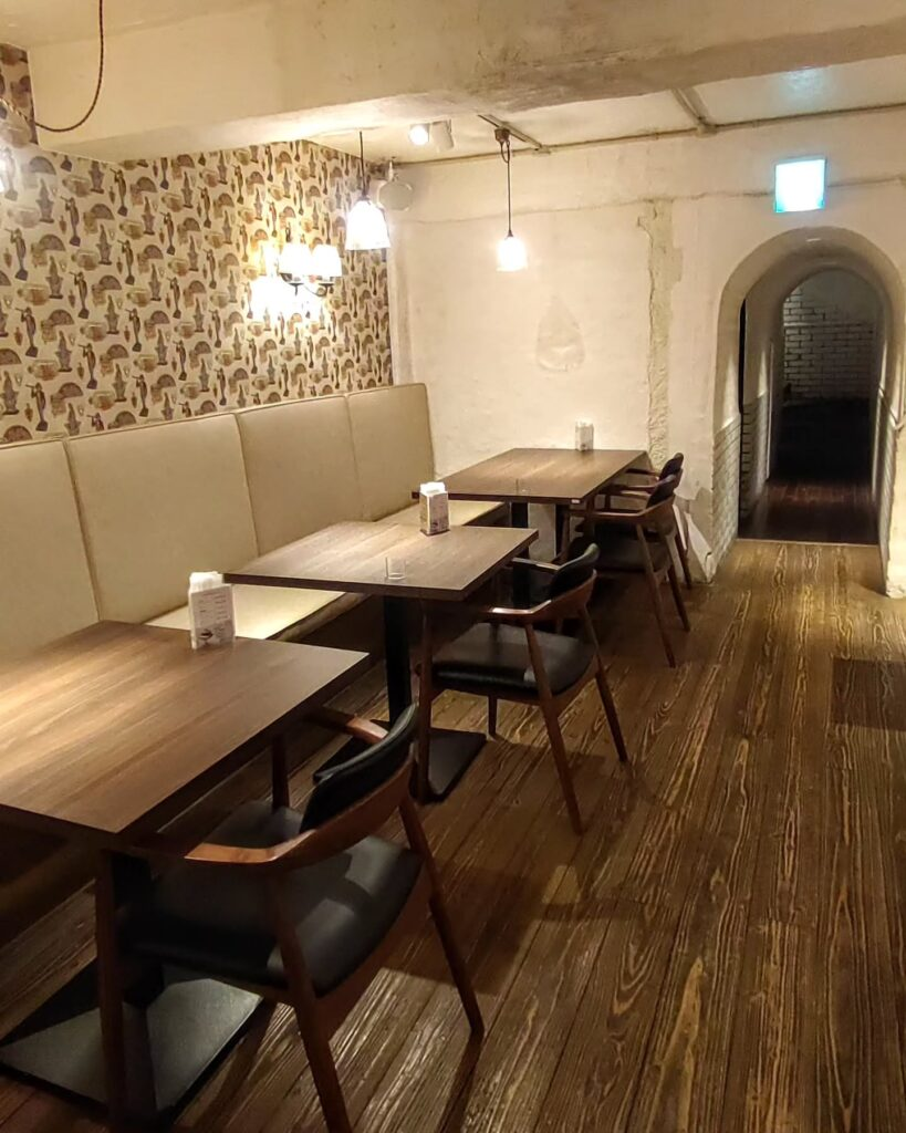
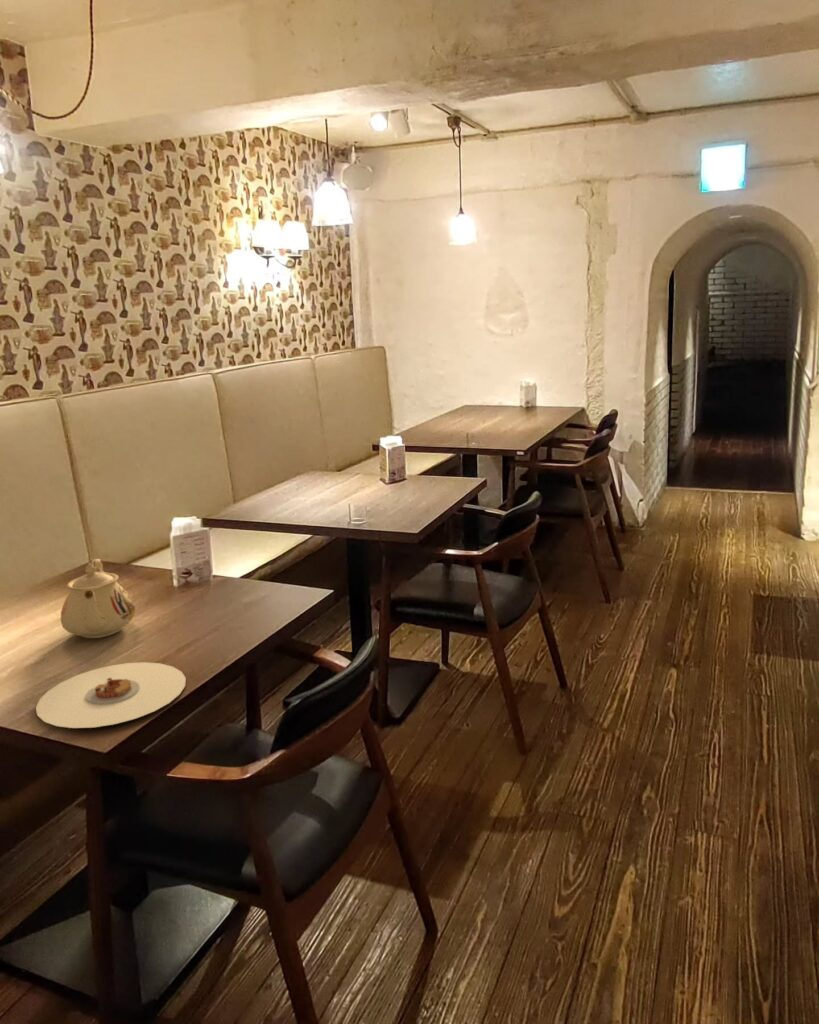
+ plate (112, 688)
+ teapot (96, 597)
